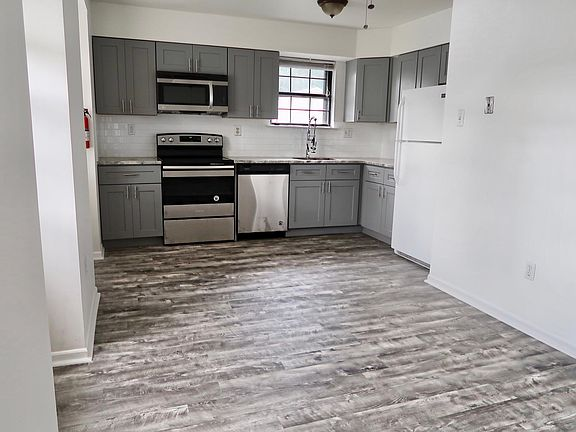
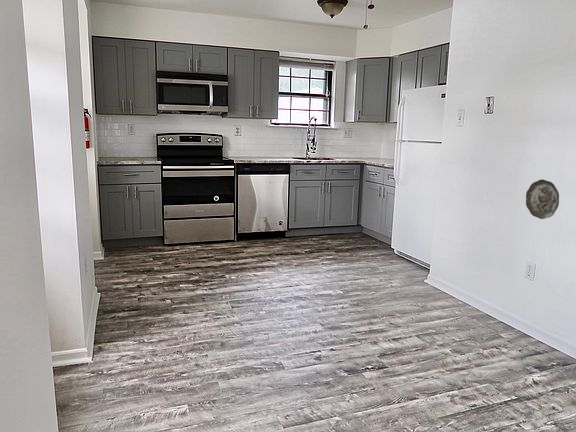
+ decorative plate (543, 199)
